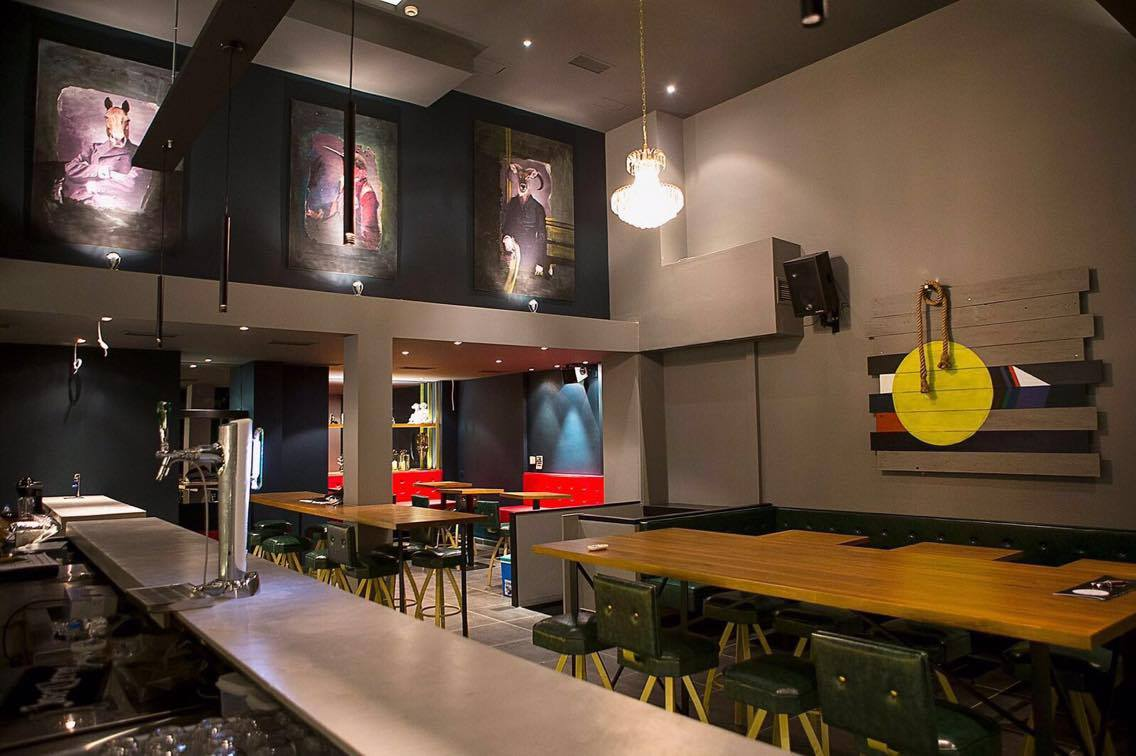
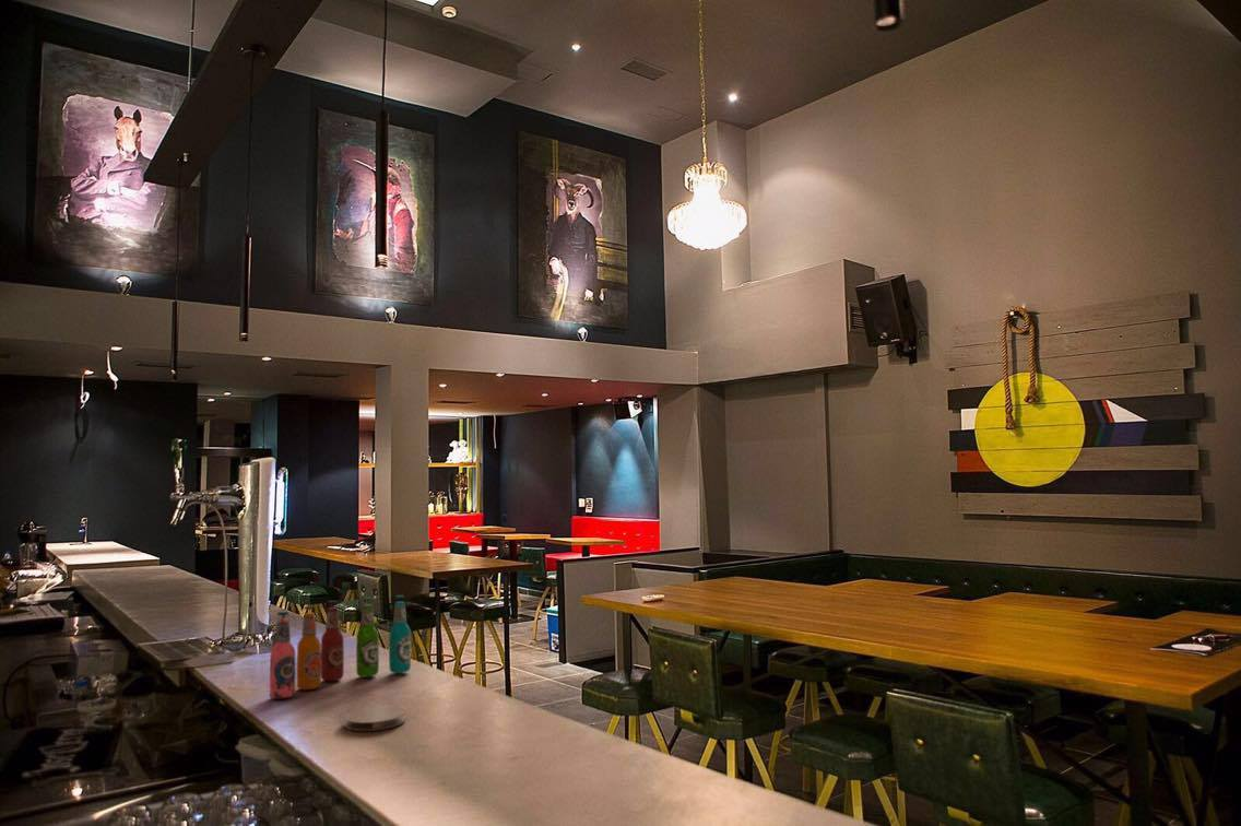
+ beer bottle (338, 641)
+ coaster (375, 718)
